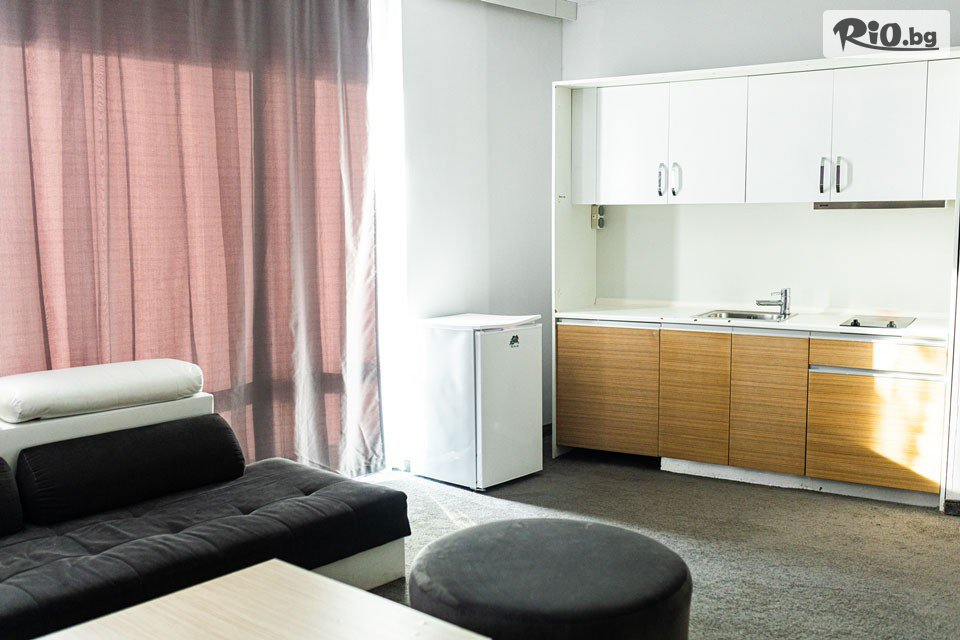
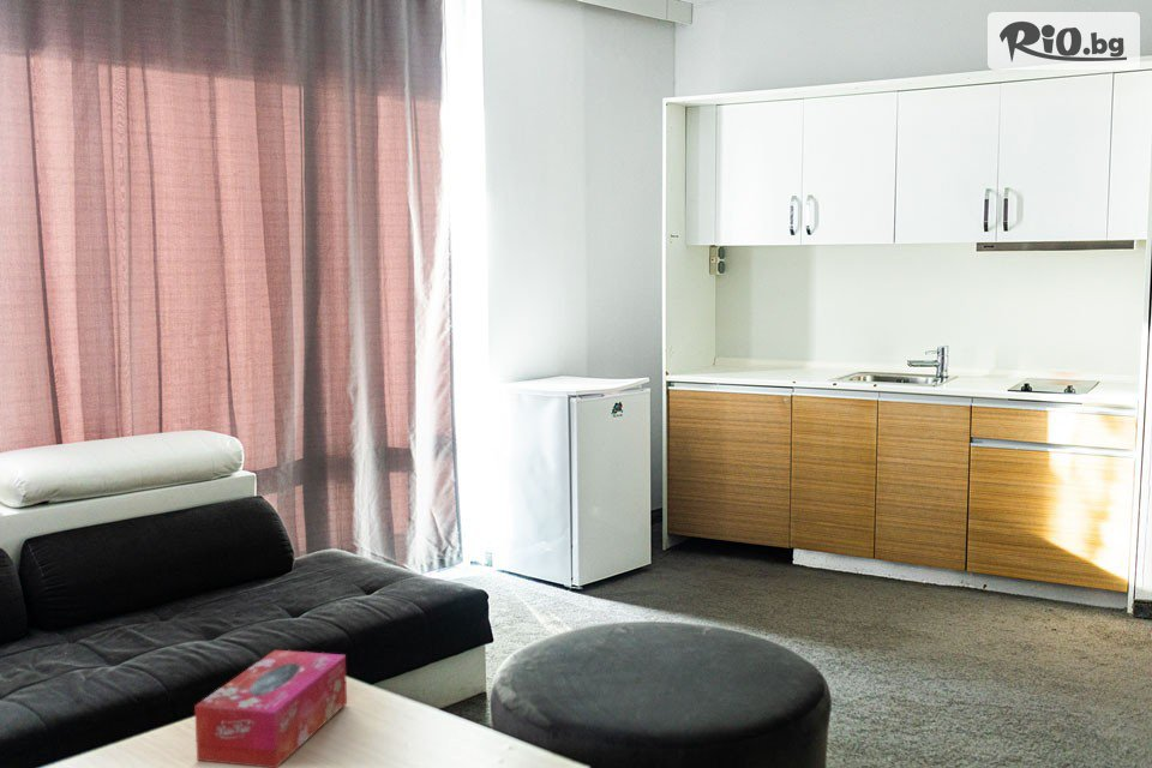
+ tissue box (275, 704)
